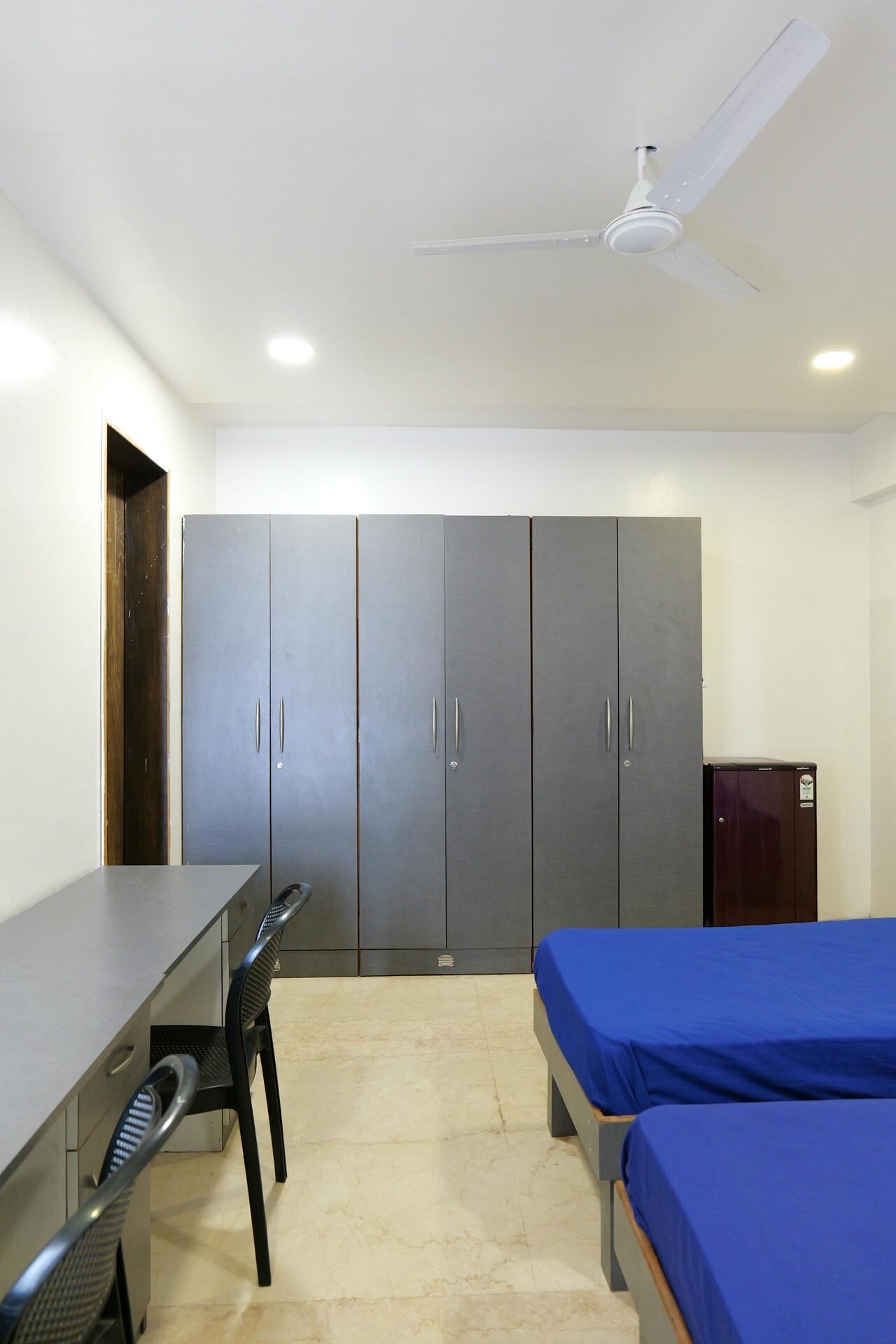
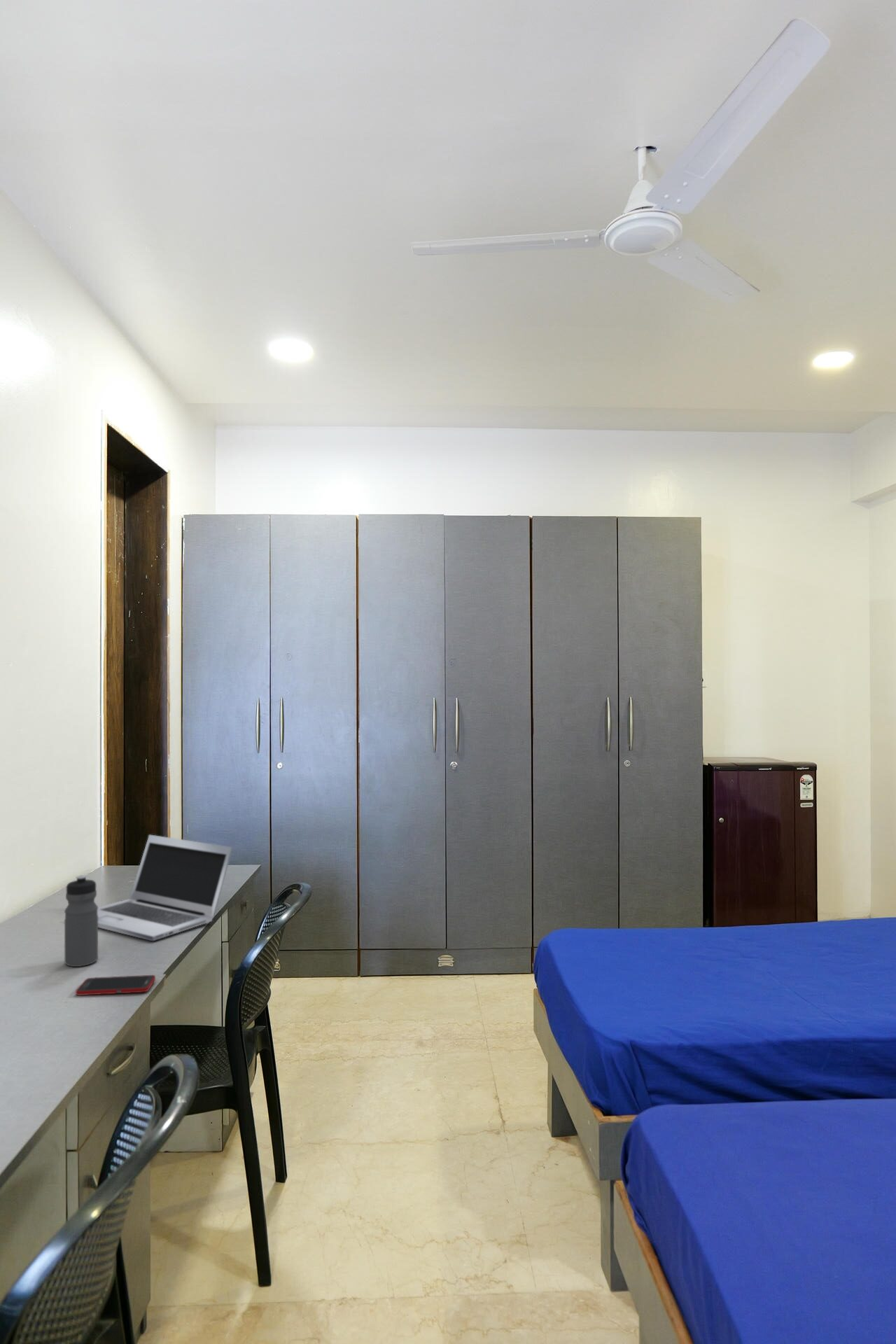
+ water bottle (81, 918)
+ laptop (151, 883)
+ cell phone (116, 985)
